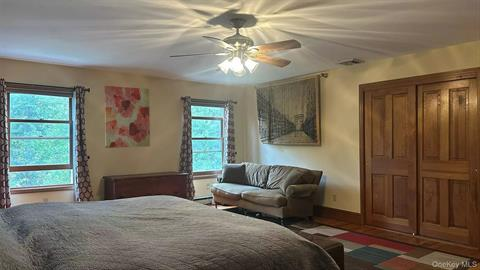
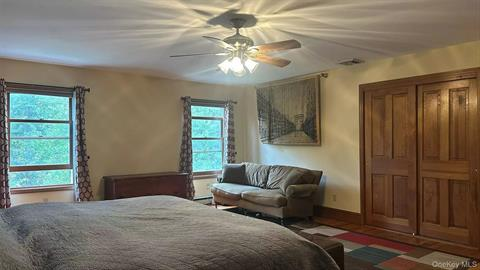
- wall art (128, 117)
